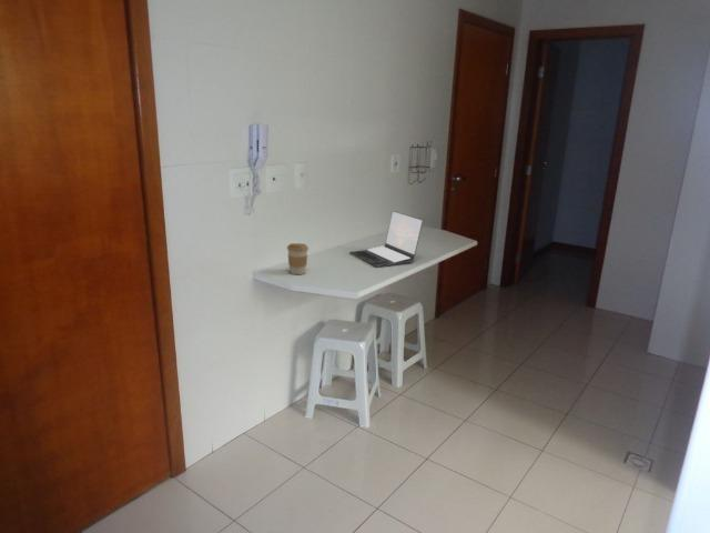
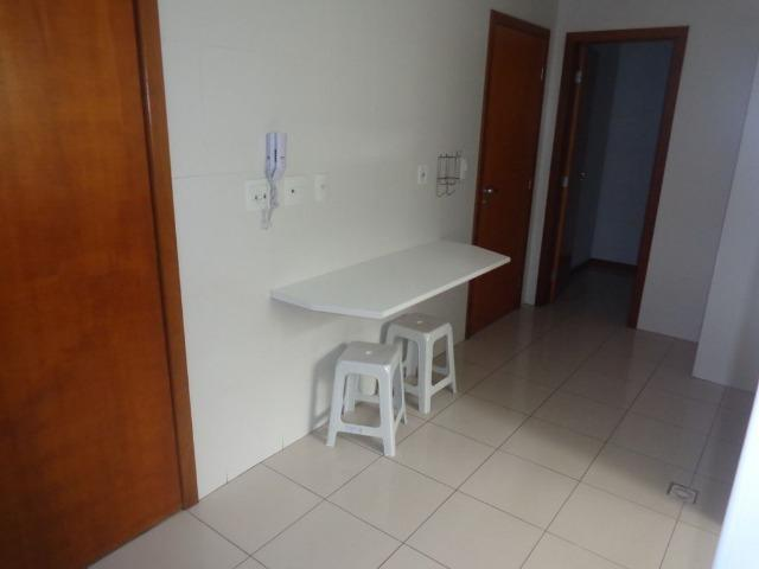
- laptop (386, 238)
- coffee cup (297, 258)
